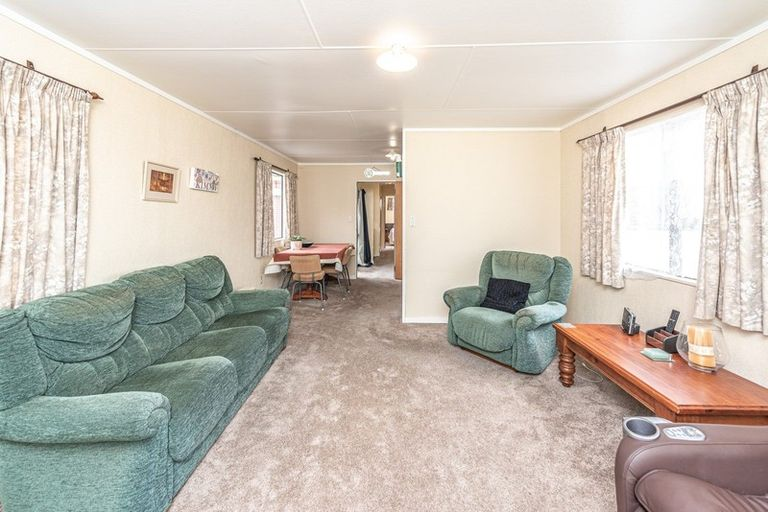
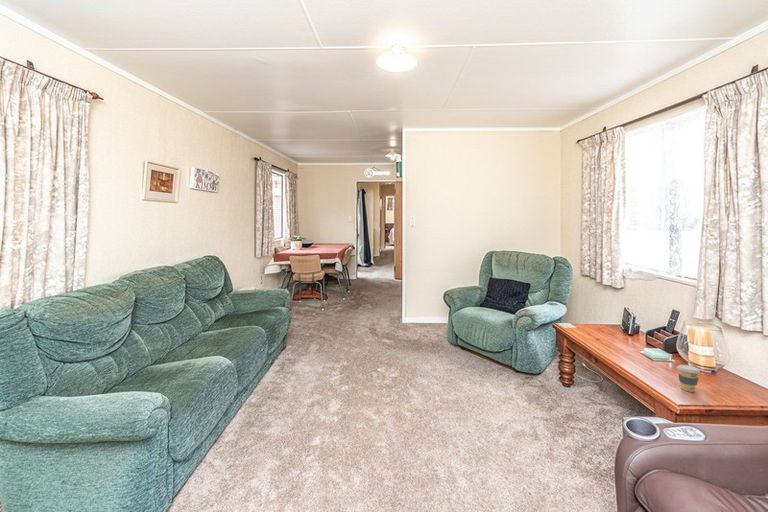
+ coffee cup (687, 378)
